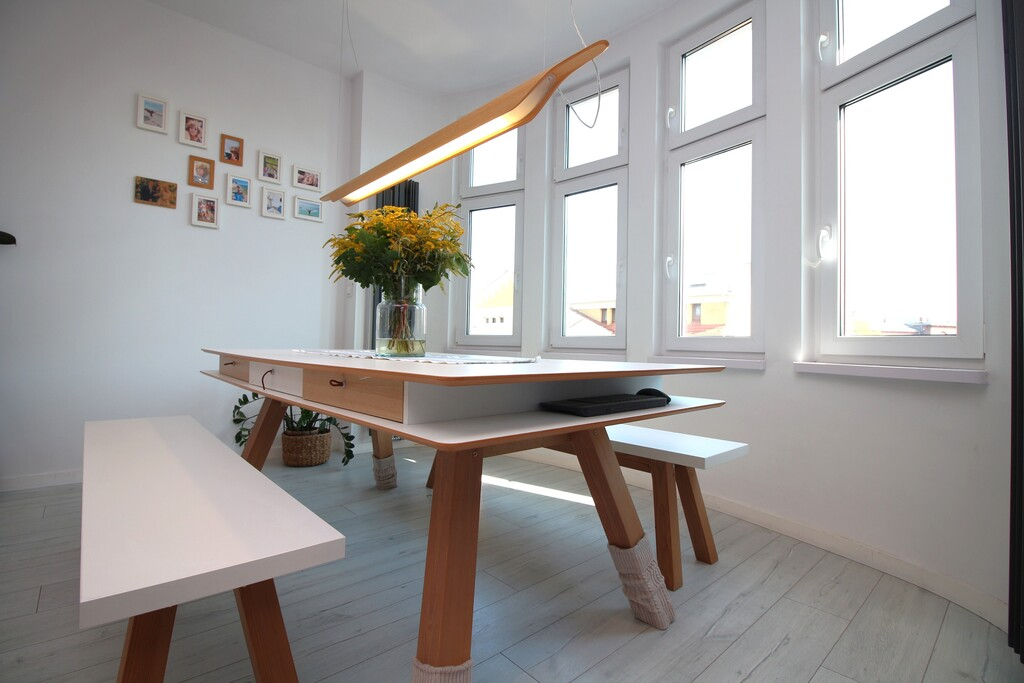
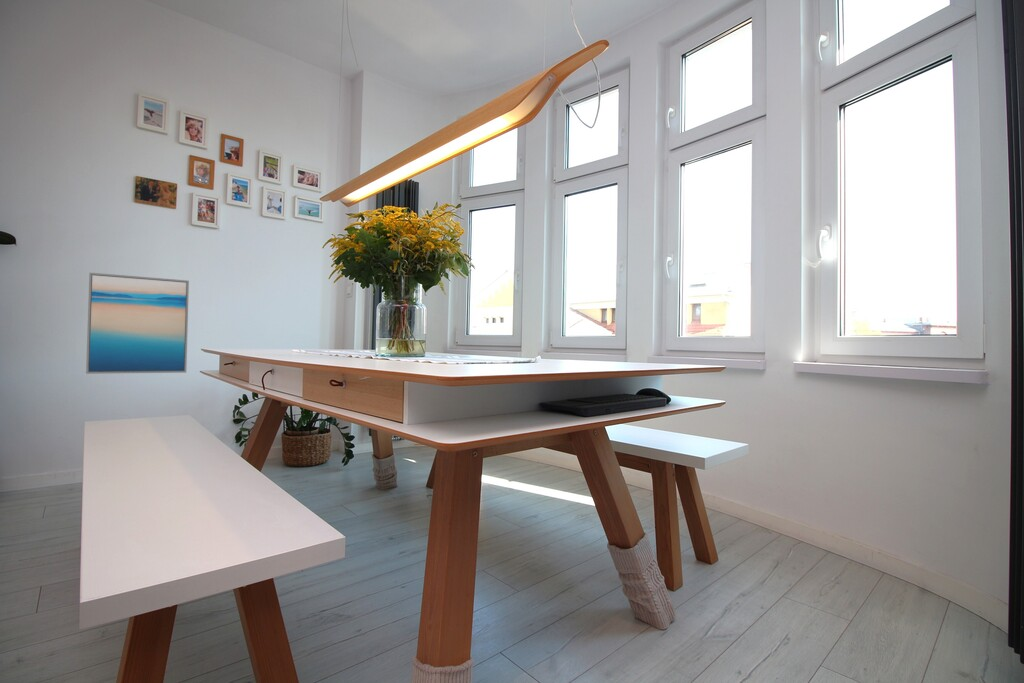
+ wall art (140, 324)
